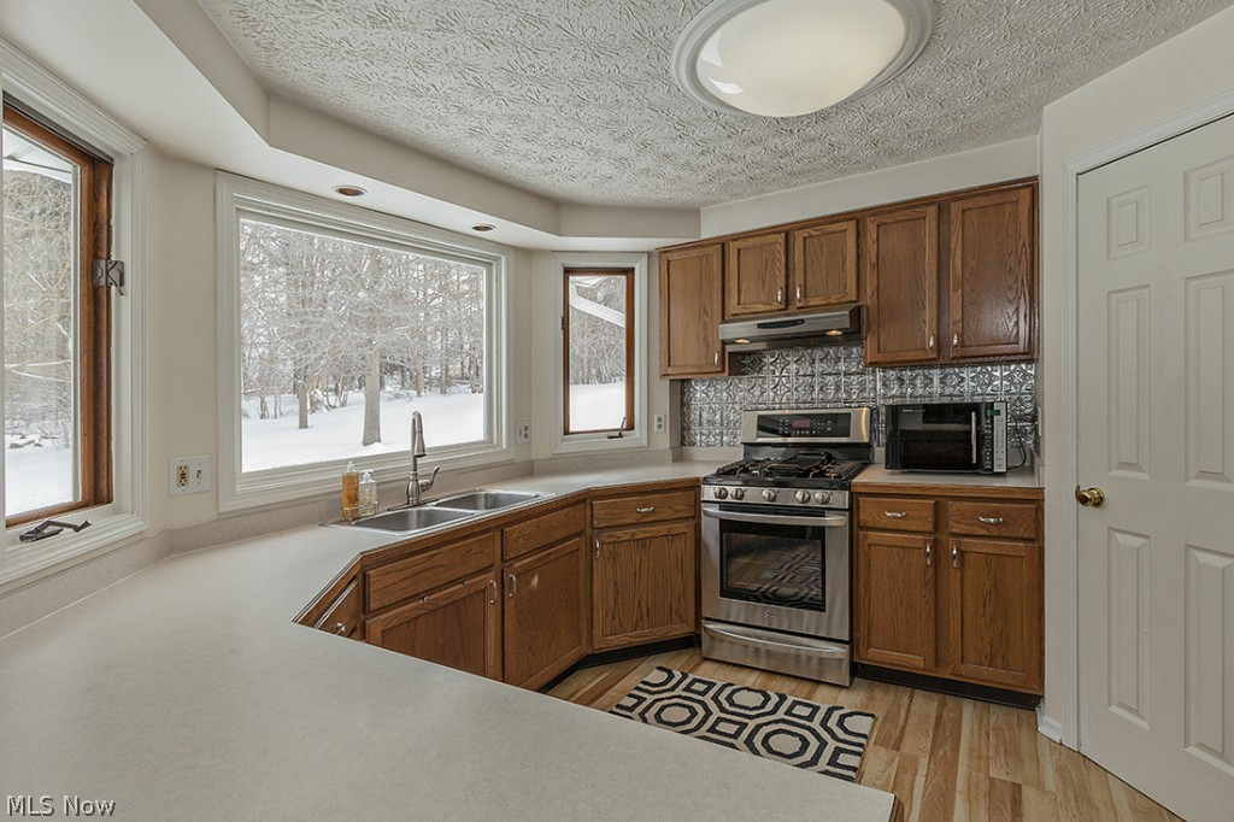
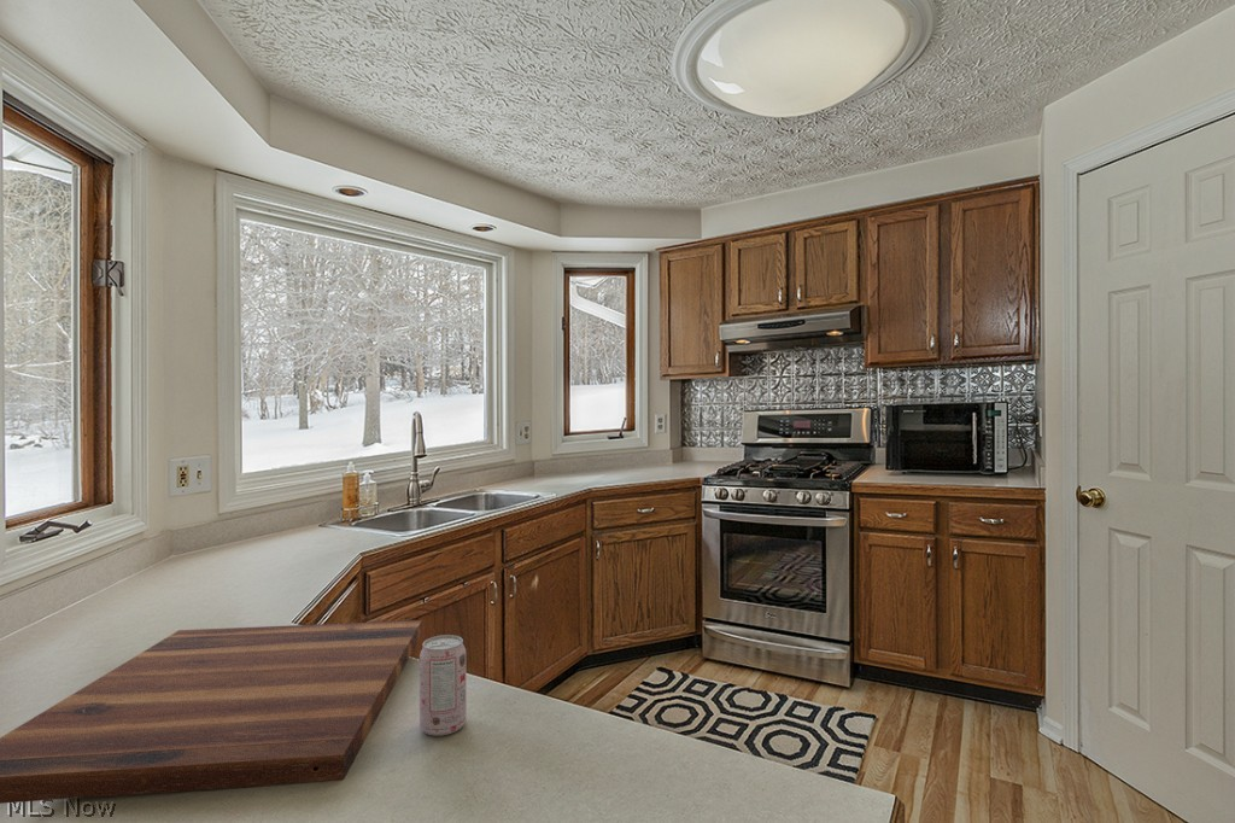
+ cutting board (242, 688)
+ beverage can (443, 683)
